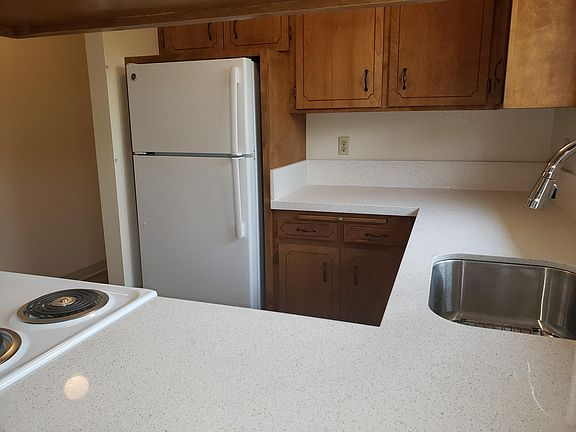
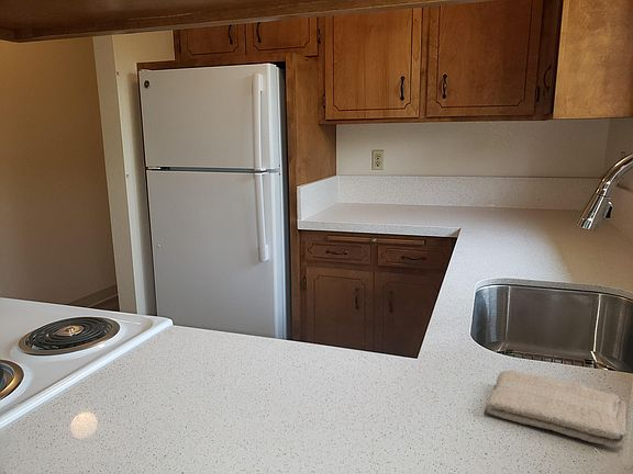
+ washcloth (555, 404)
